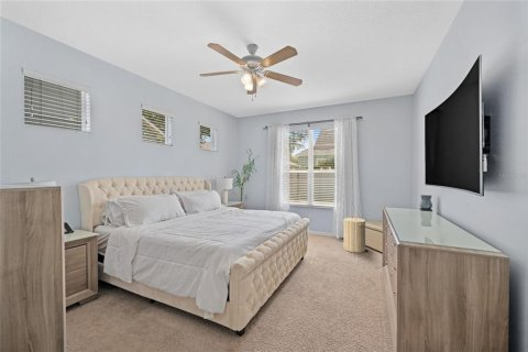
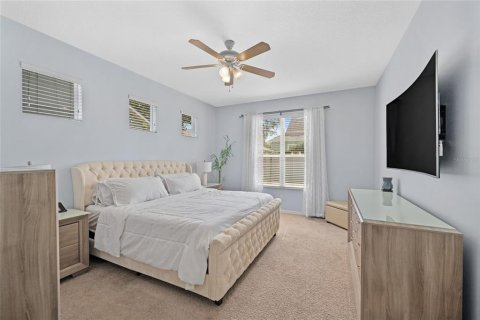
- laundry hamper (354, 232)
